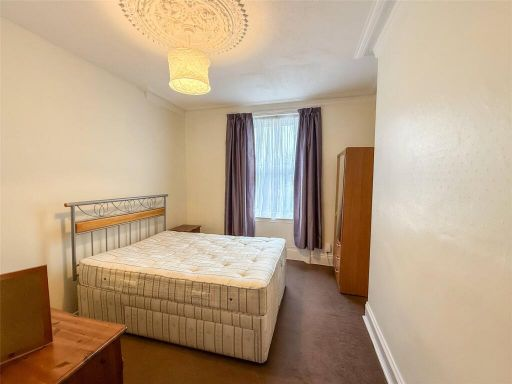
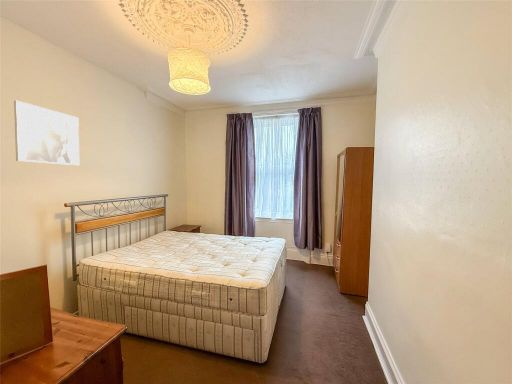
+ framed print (50, 136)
